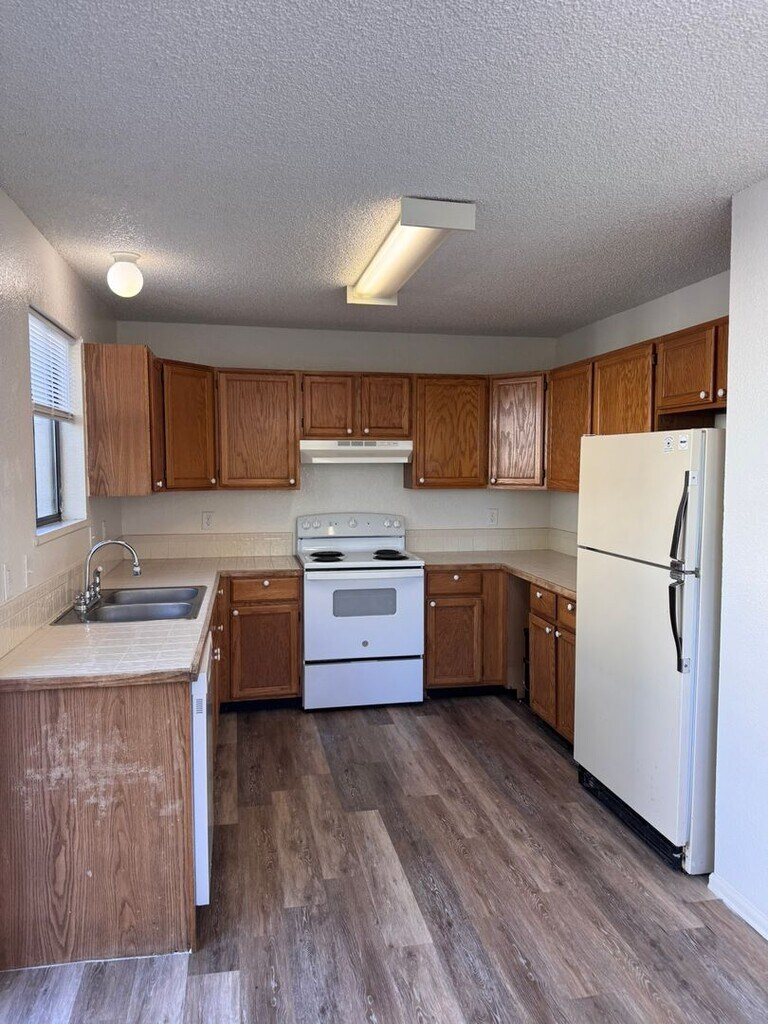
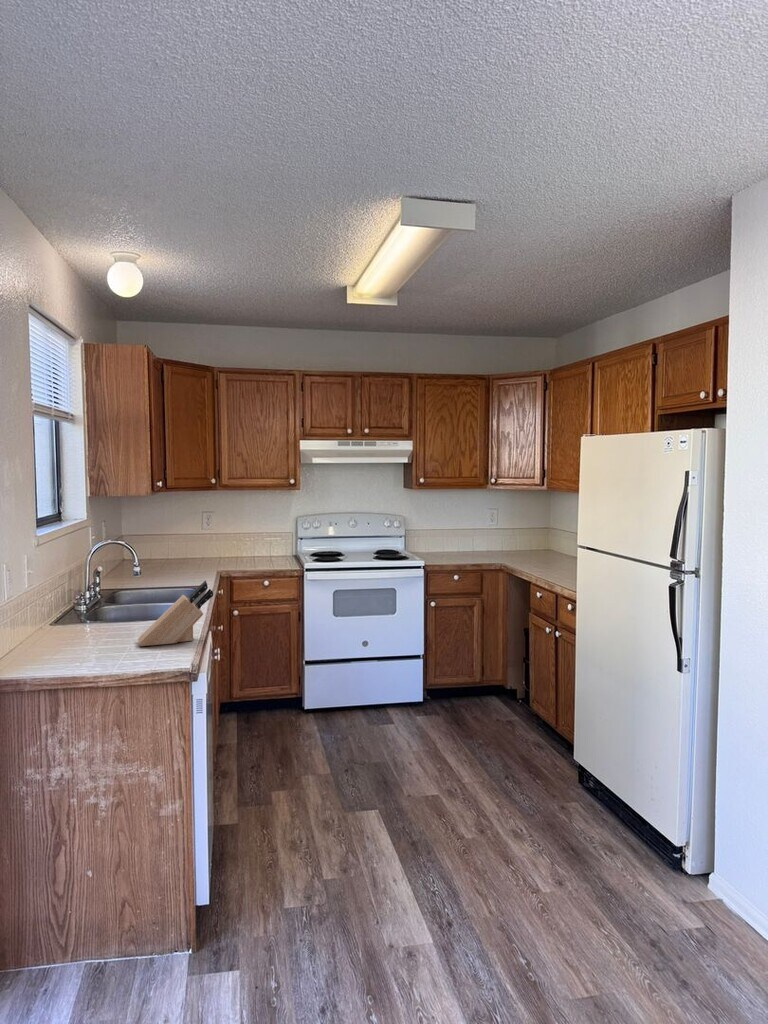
+ knife block (175, 611)
